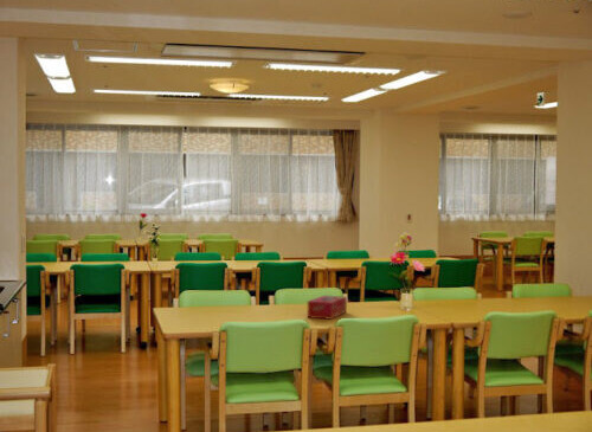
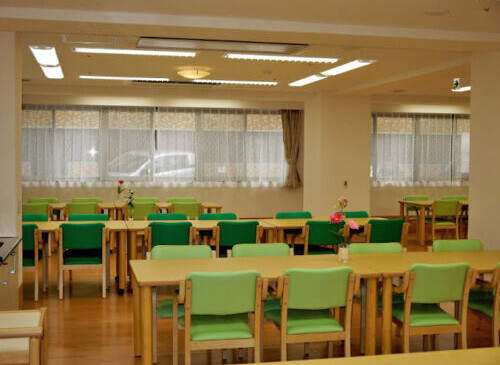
- tissue box (327, 307)
